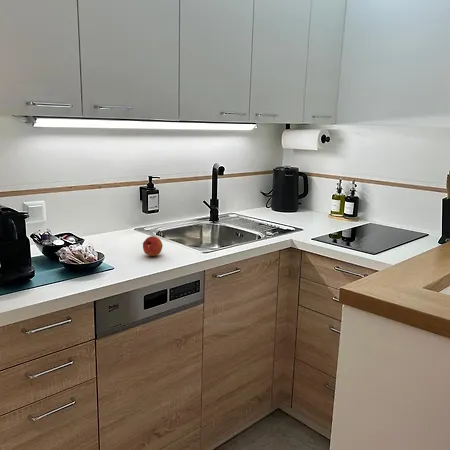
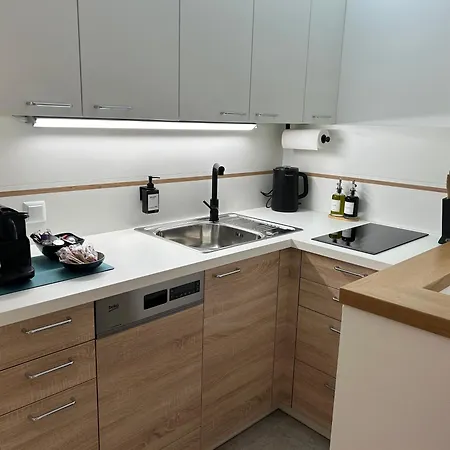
- fruit (152, 245)
